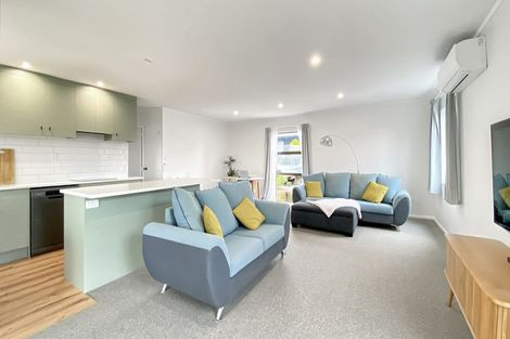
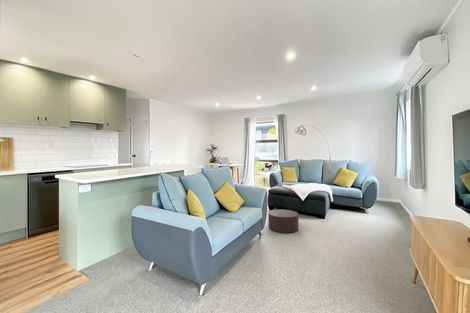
+ ottoman (282, 220)
